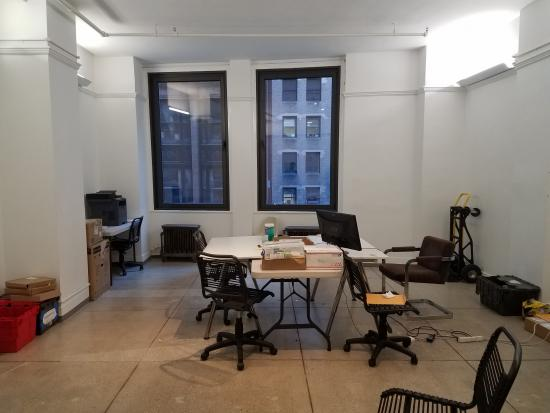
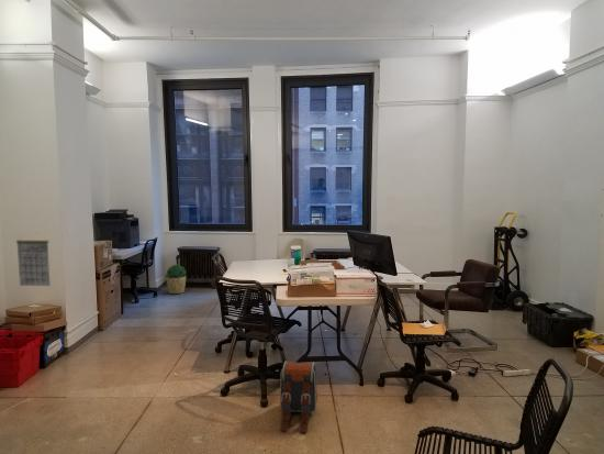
+ backpack (298, 389)
+ calendar (33, 257)
+ potted plant (176, 278)
